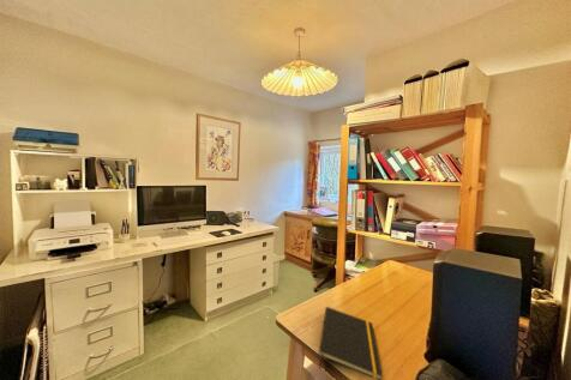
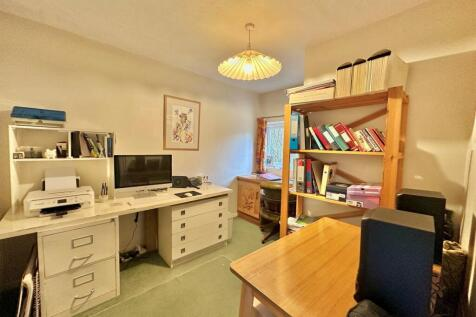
- notepad (348, 337)
